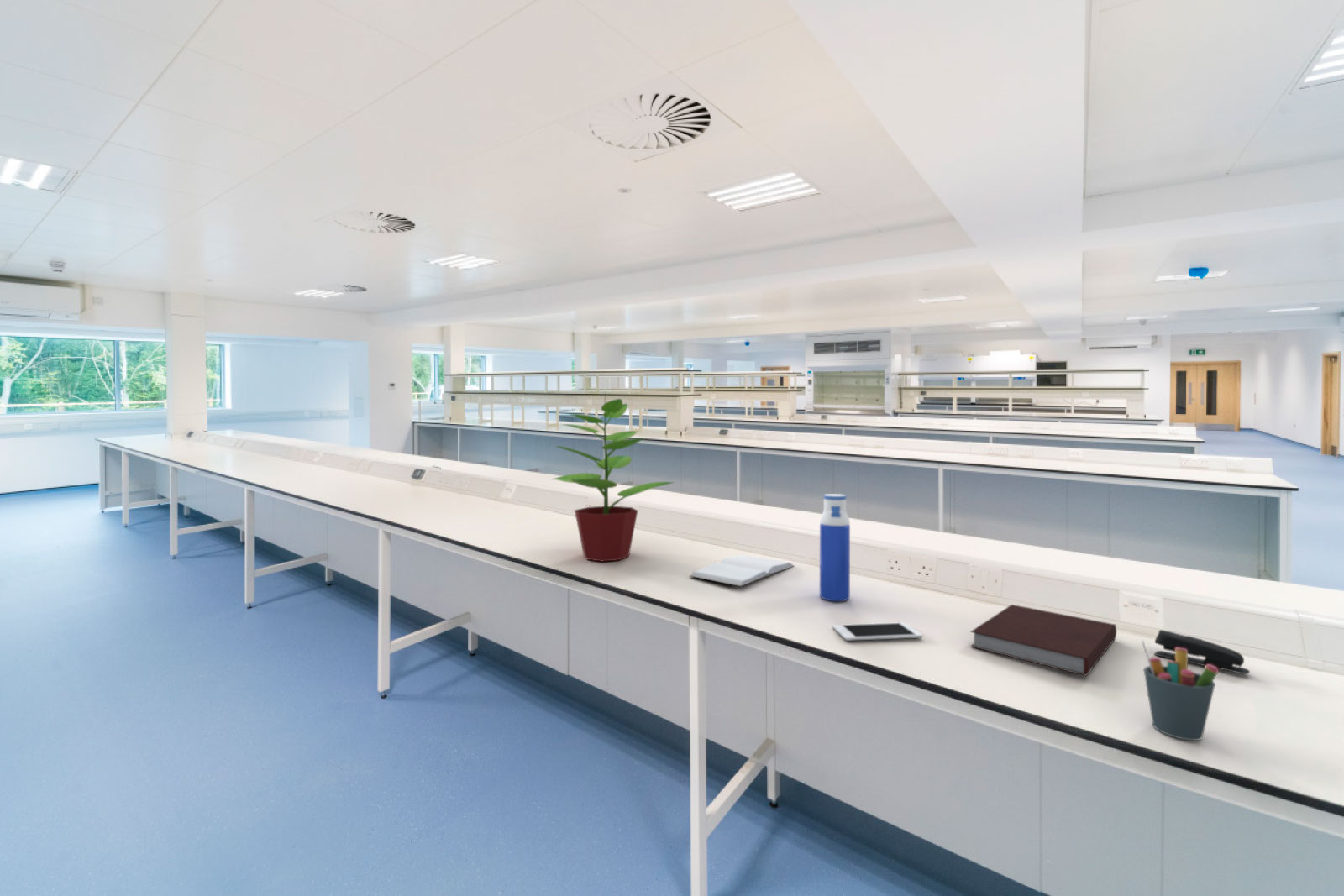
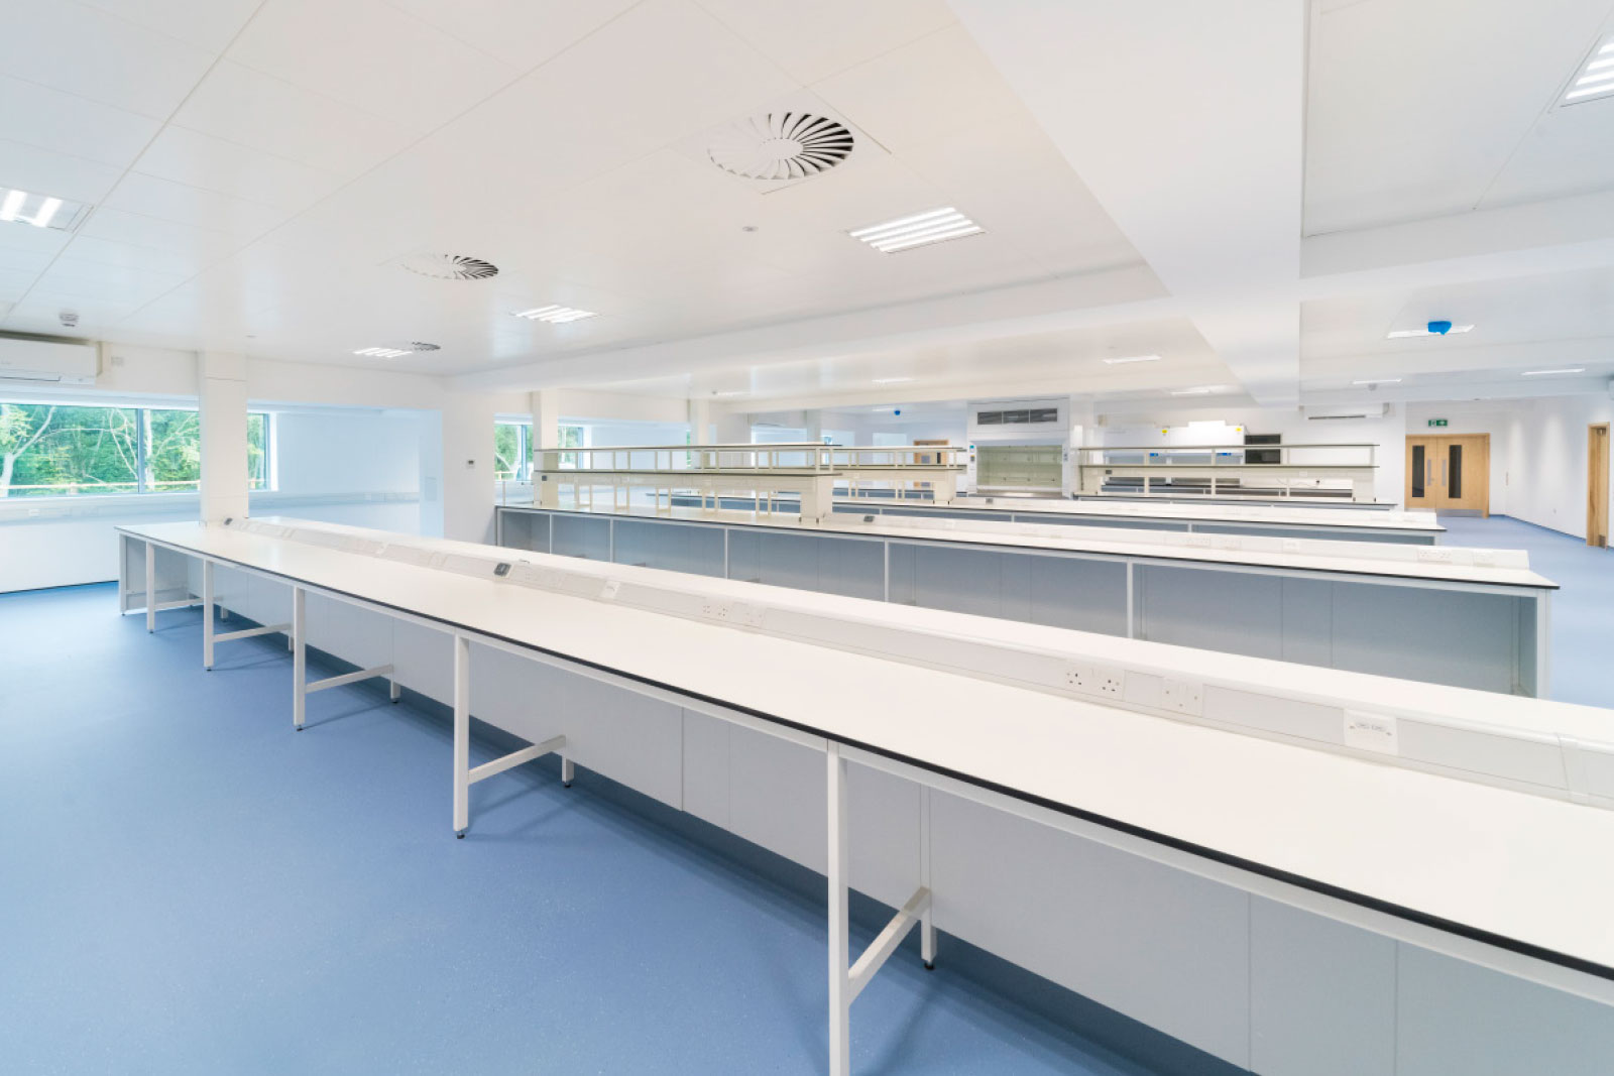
- water bottle (834, 546)
- cell phone (876, 631)
- pen holder (1178, 688)
- potted plant (605, 474)
- notebook (1044, 635)
- stapler (1200, 650)
- book (743, 567)
